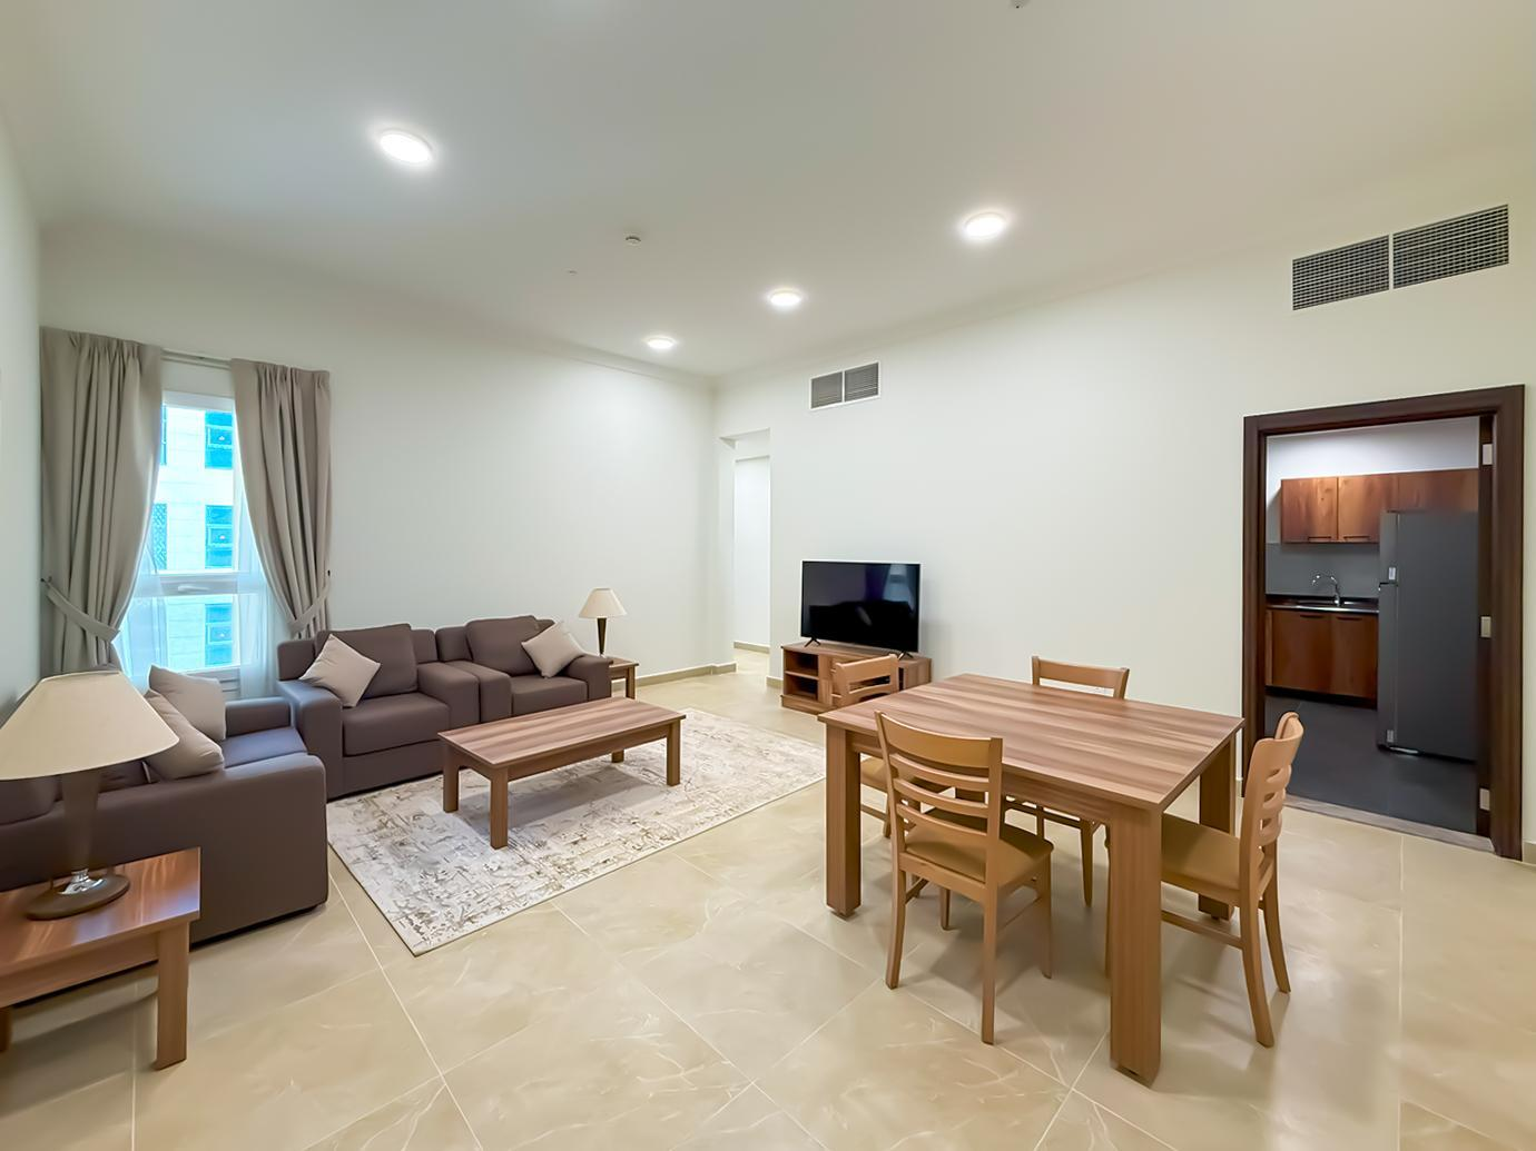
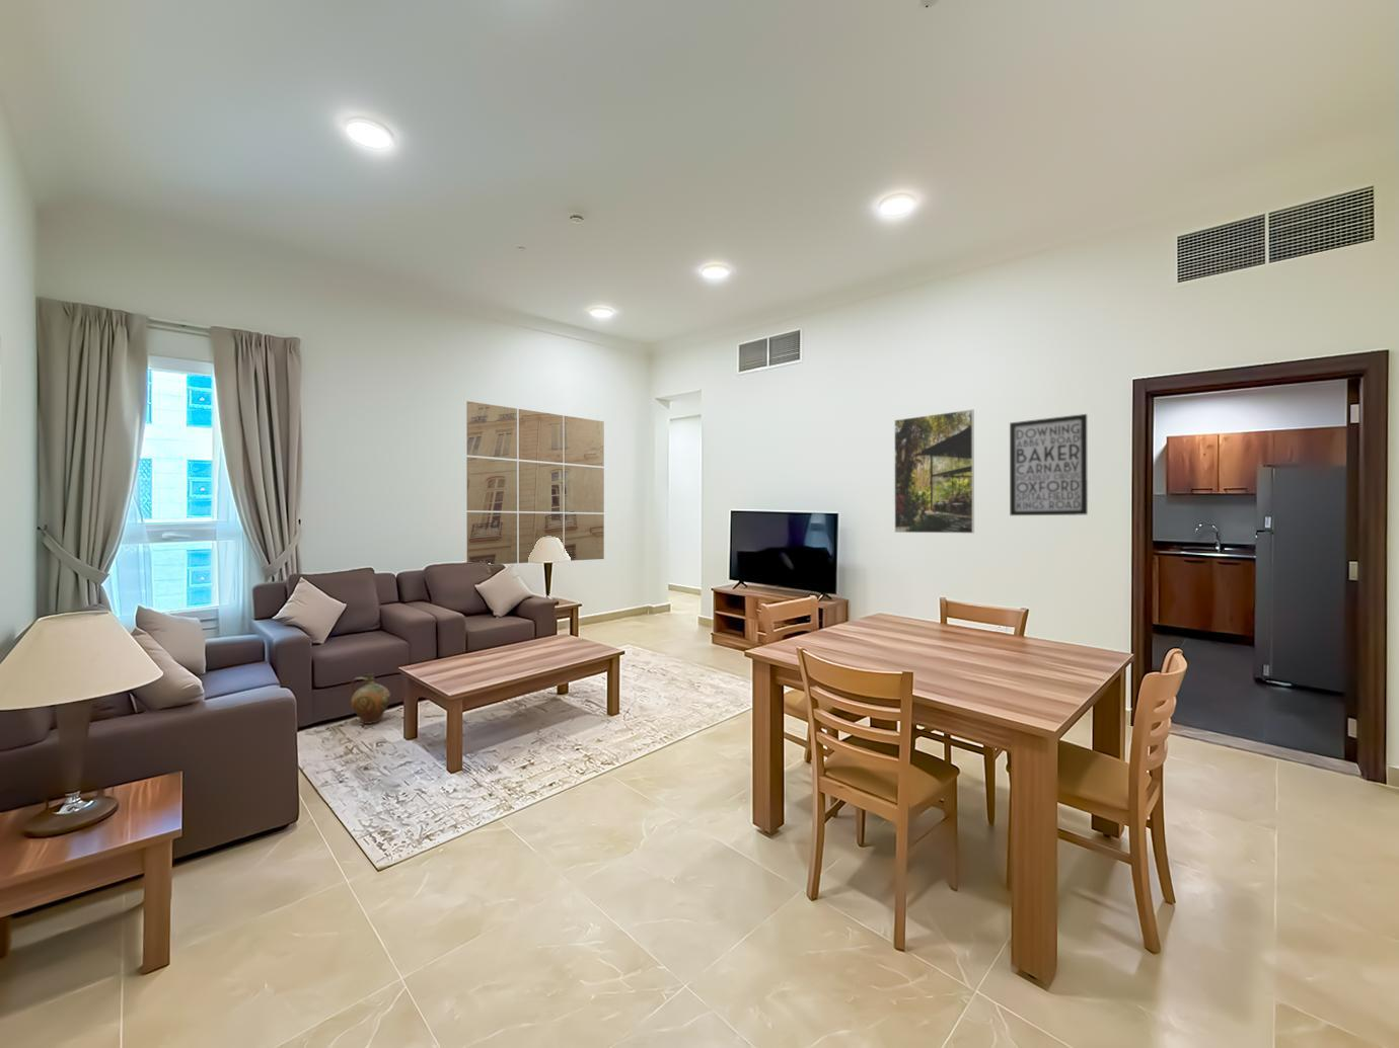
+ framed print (932, 473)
+ wall art (541, 487)
+ wall art (1046, 467)
+ ceramic jug (371, 697)
